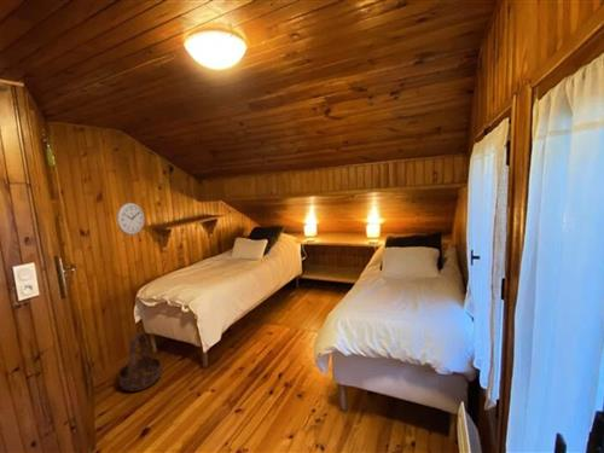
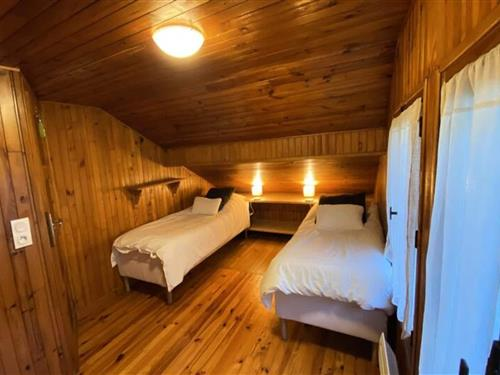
- wall clock (132, 219)
- basket (140, 359)
